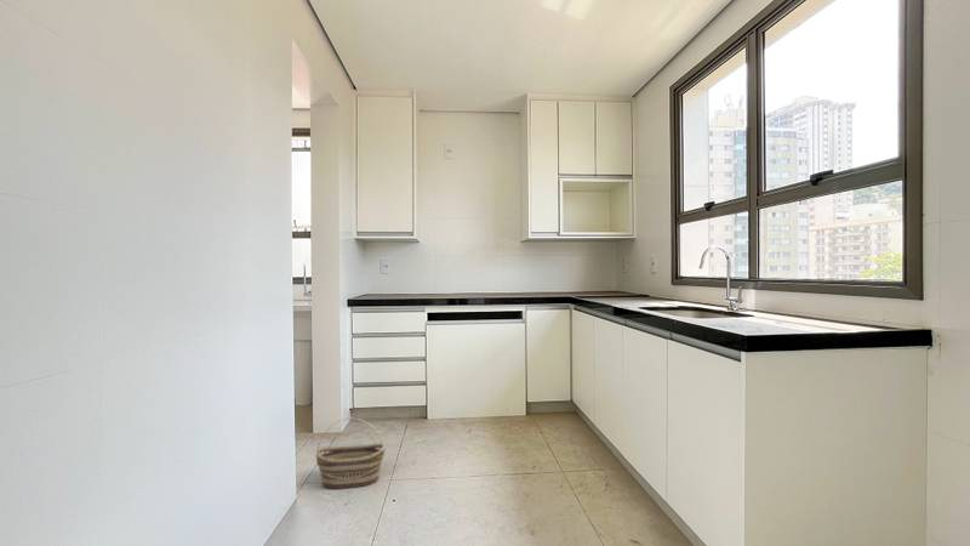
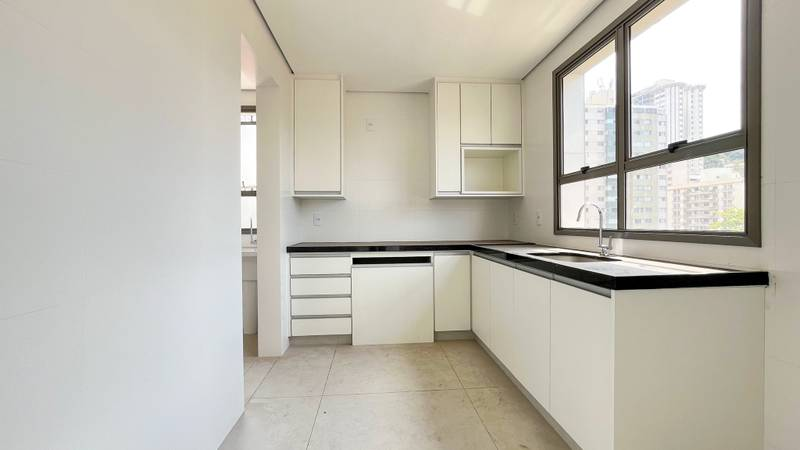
- basket (350, 449)
